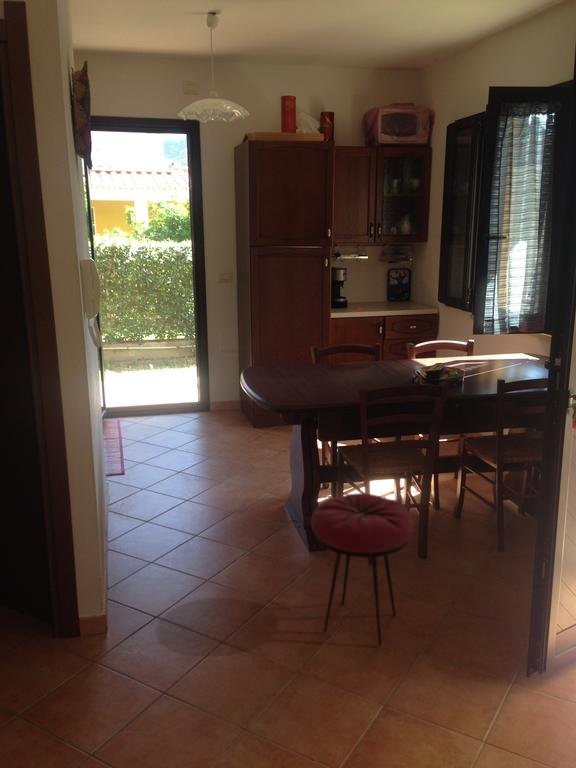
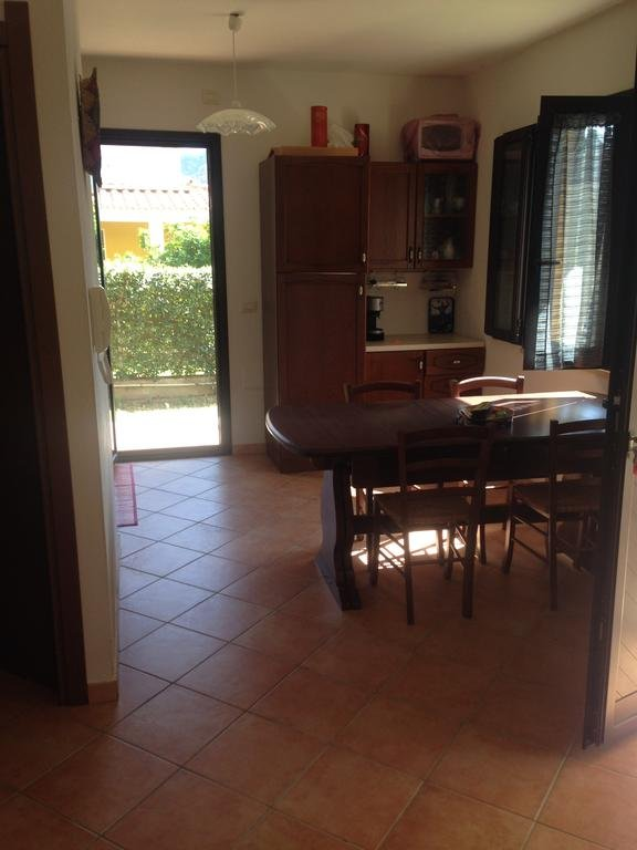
- stool (361, 556)
